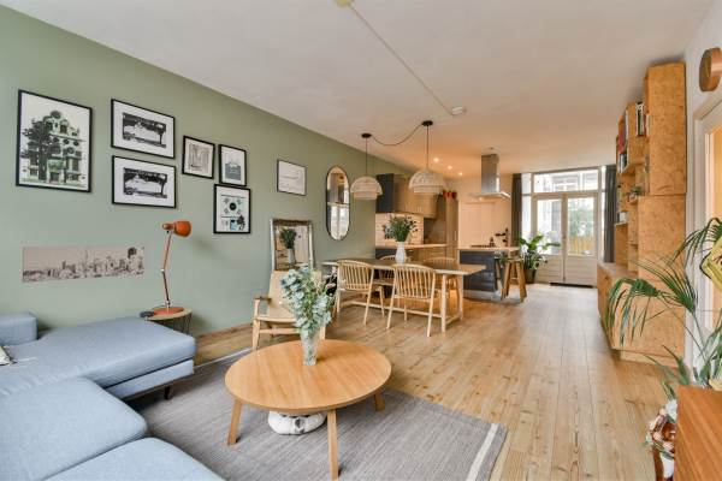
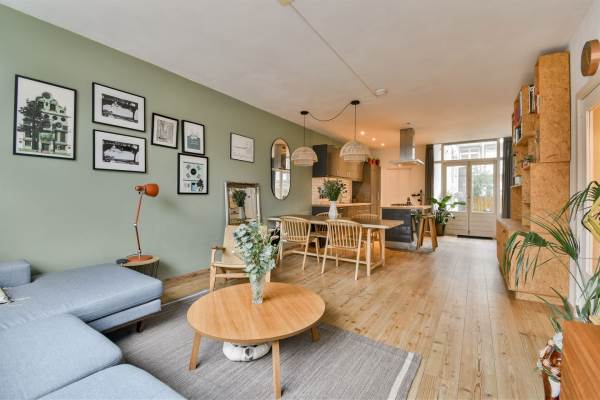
- wall art (90, 261)
